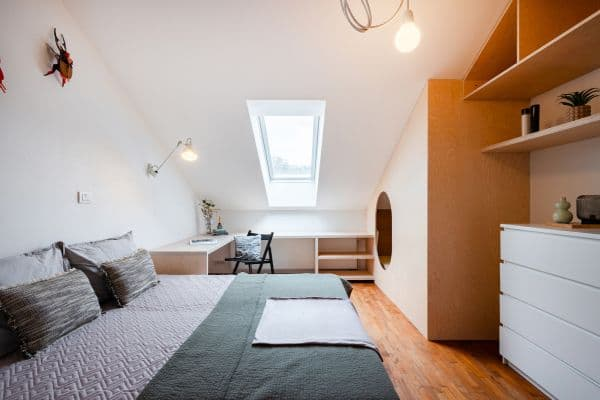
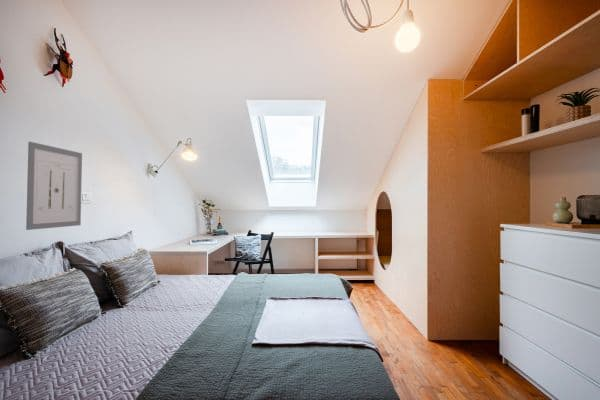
+ wall art (57, 187)
